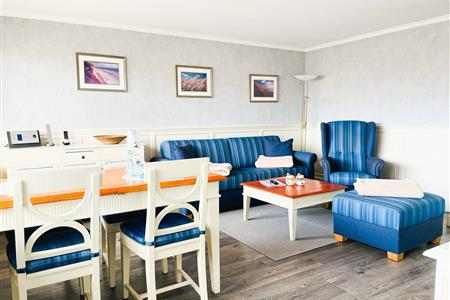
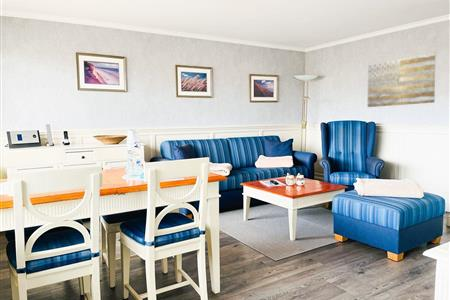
+ wall art (398, 82)
